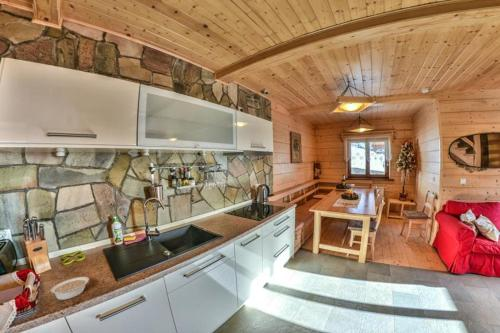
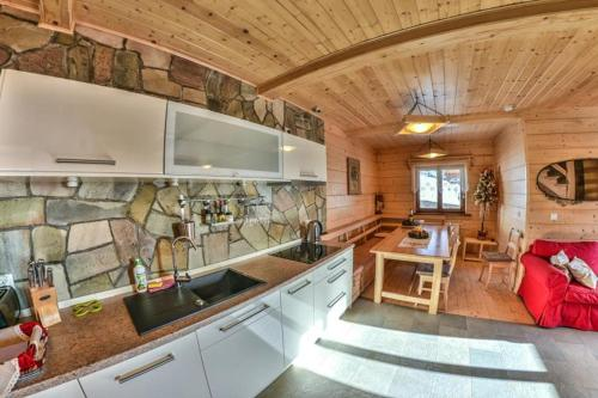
- legume (72, 287)
